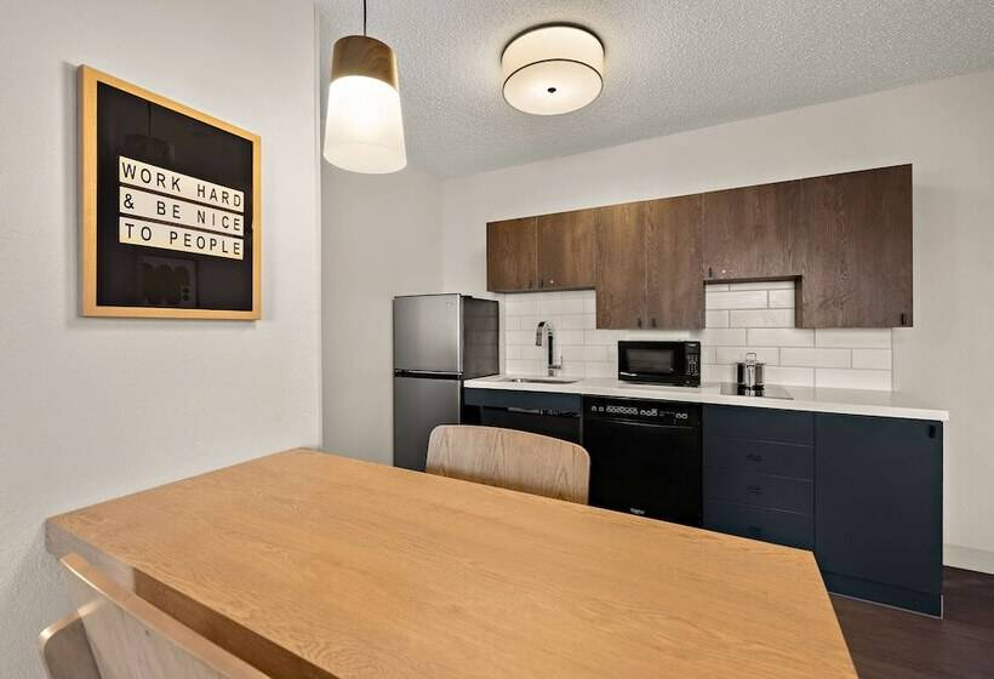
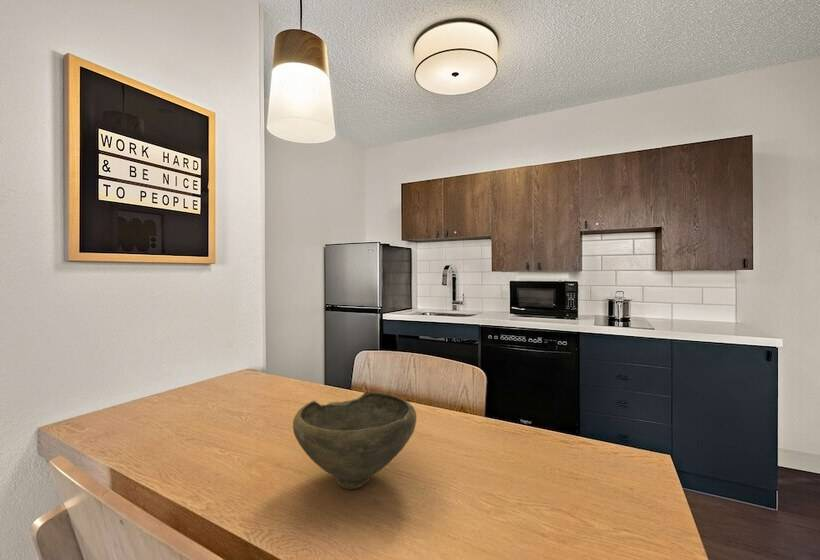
+ bowl (356, 444)
